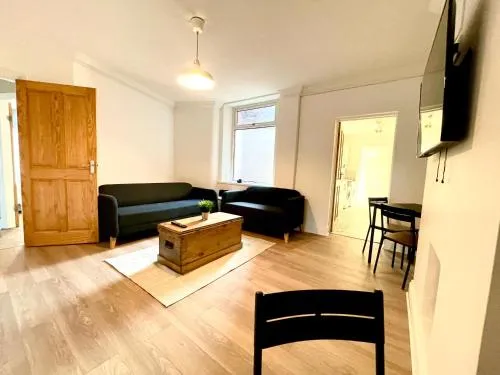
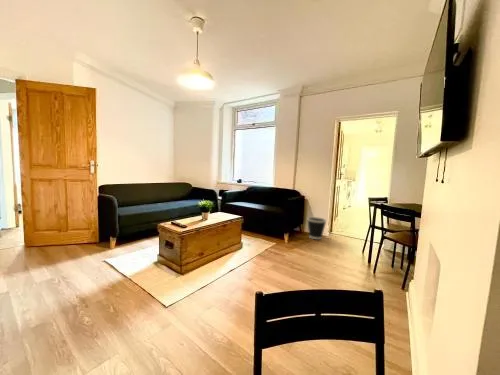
+ wastebasket (316, 228)
